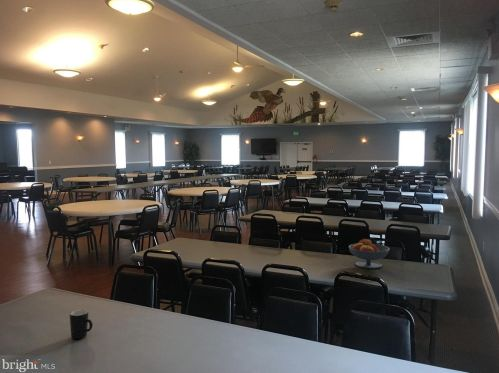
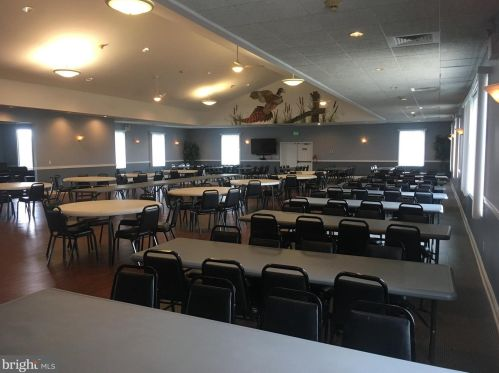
- mug (82, 324)
- fruit bowl (368, 253)
